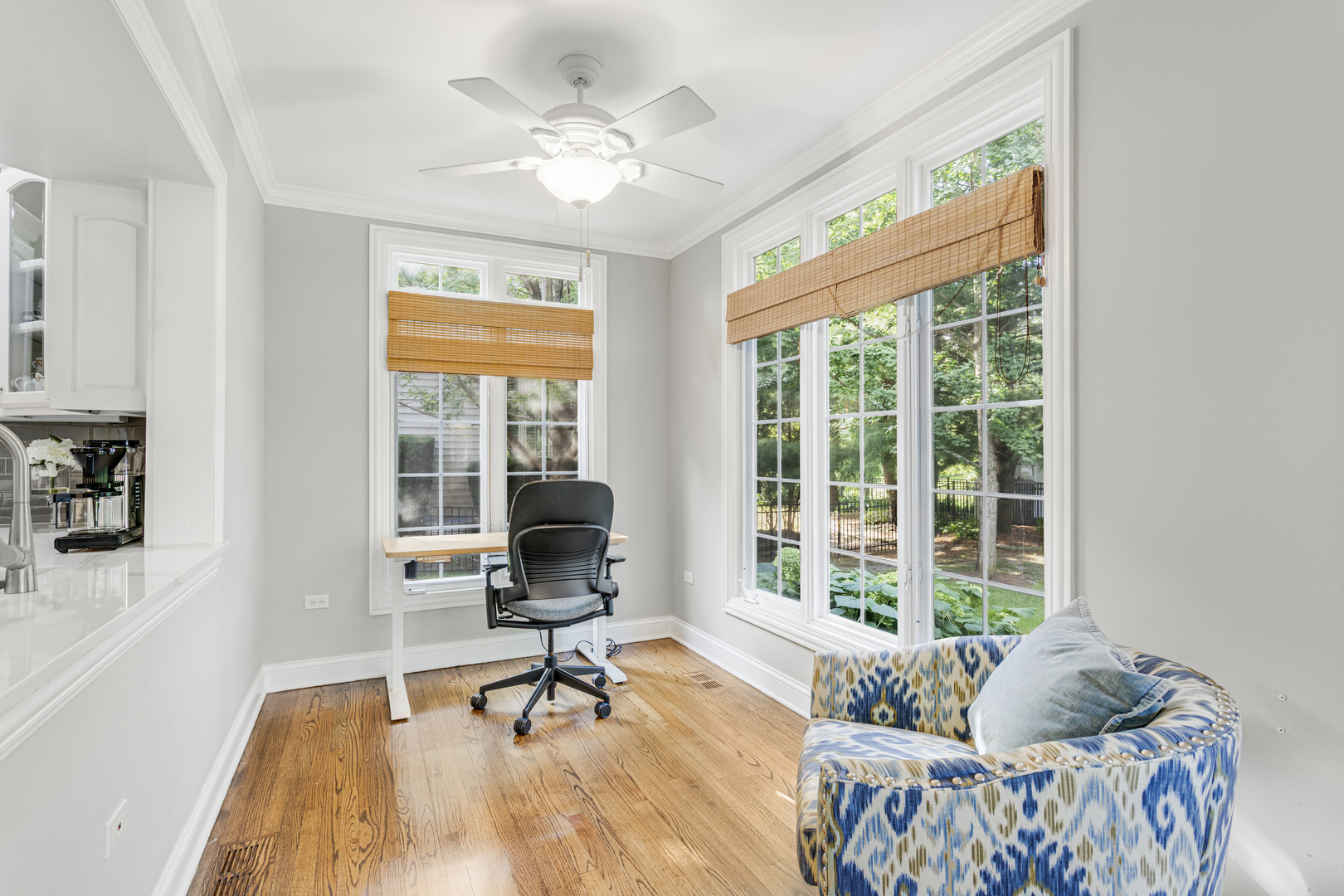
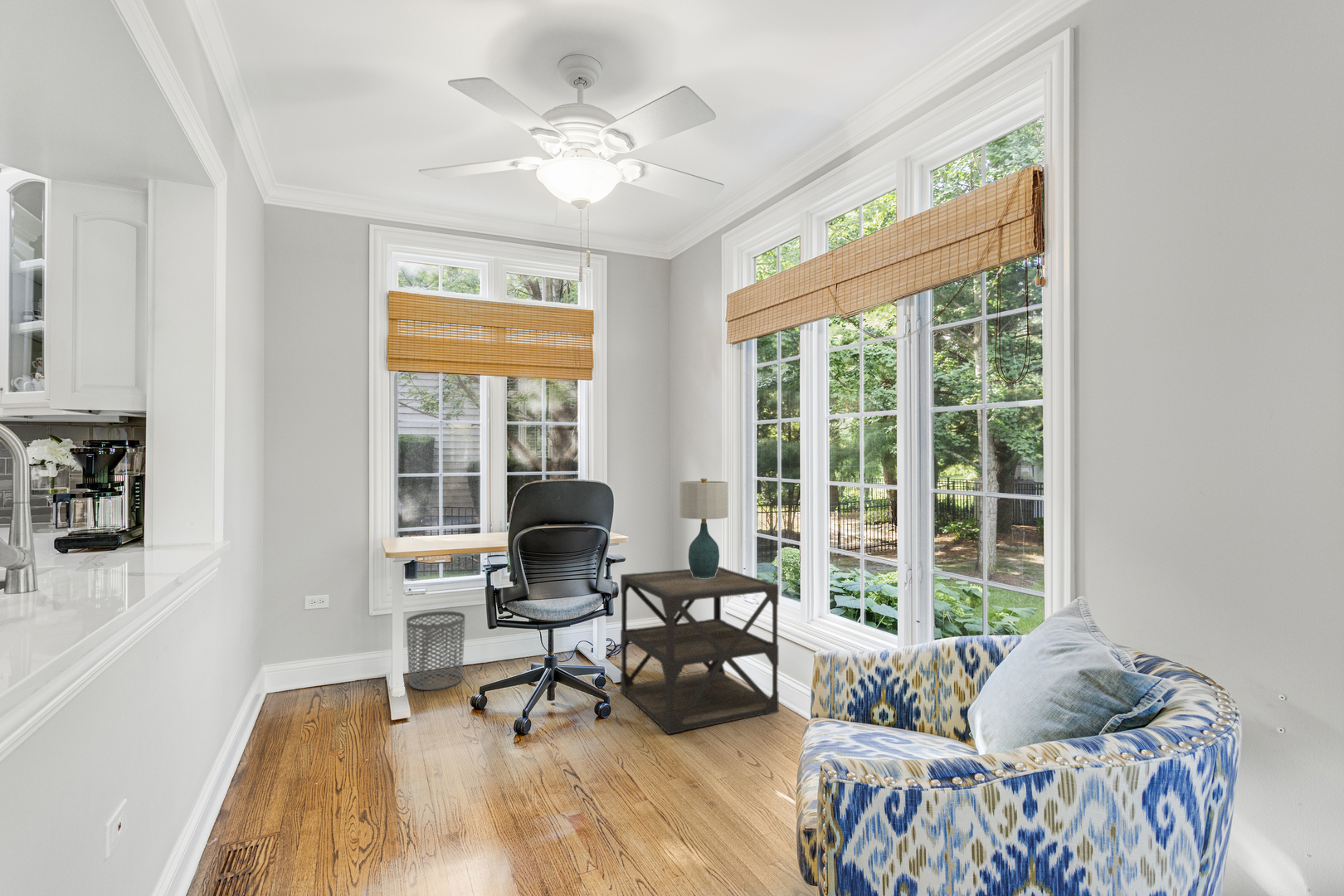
+ side table (696, 640)
+ waste bin (436, 650)
+ table lamp (704, 525)
